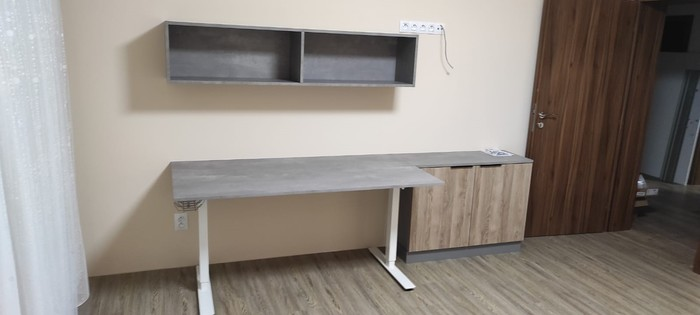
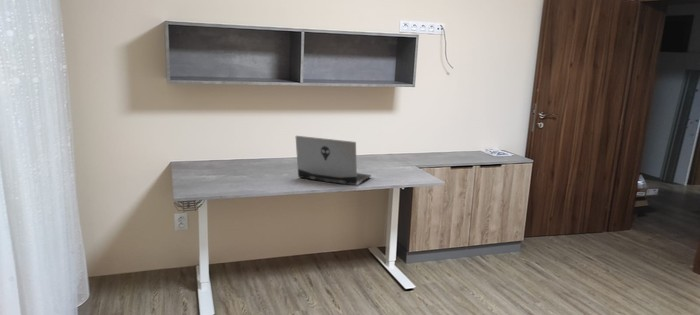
+ laptop computer (334, 157)
